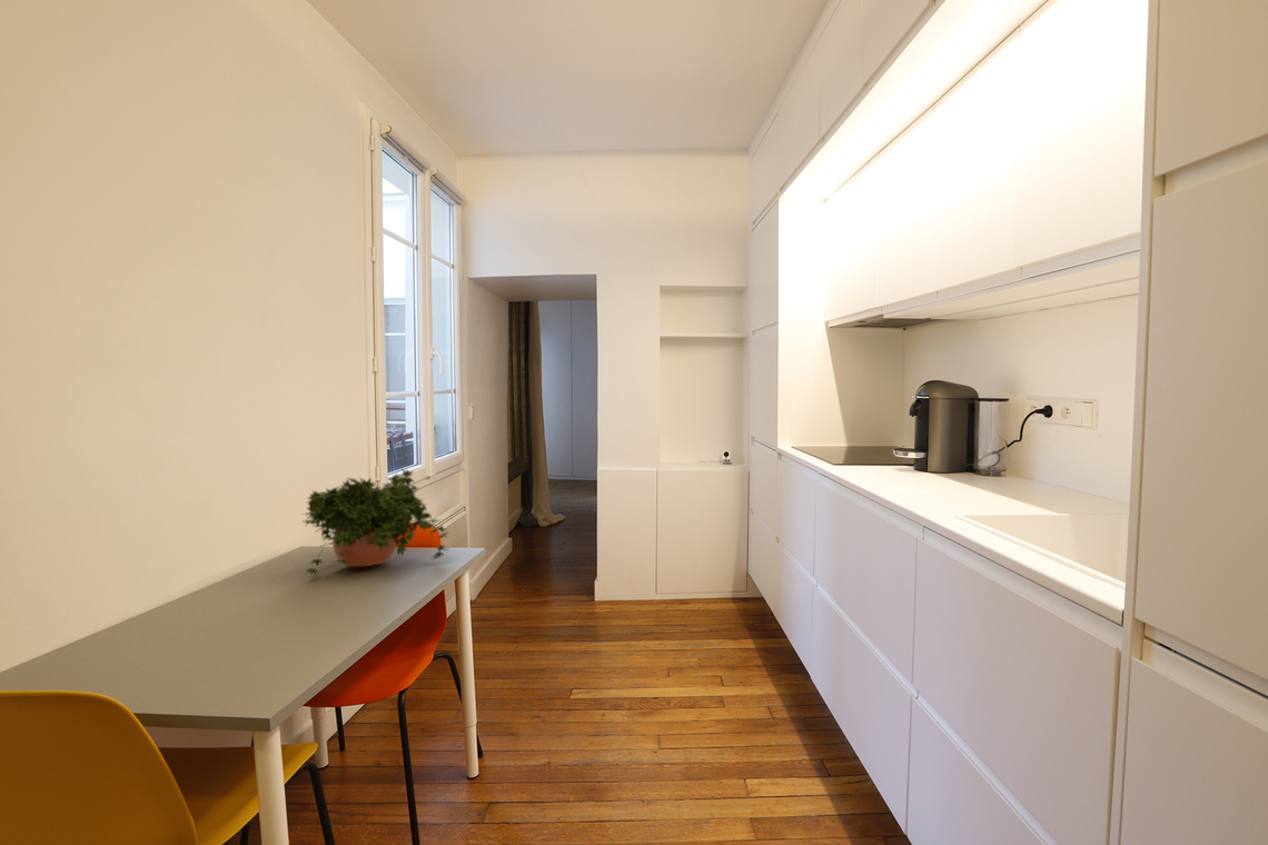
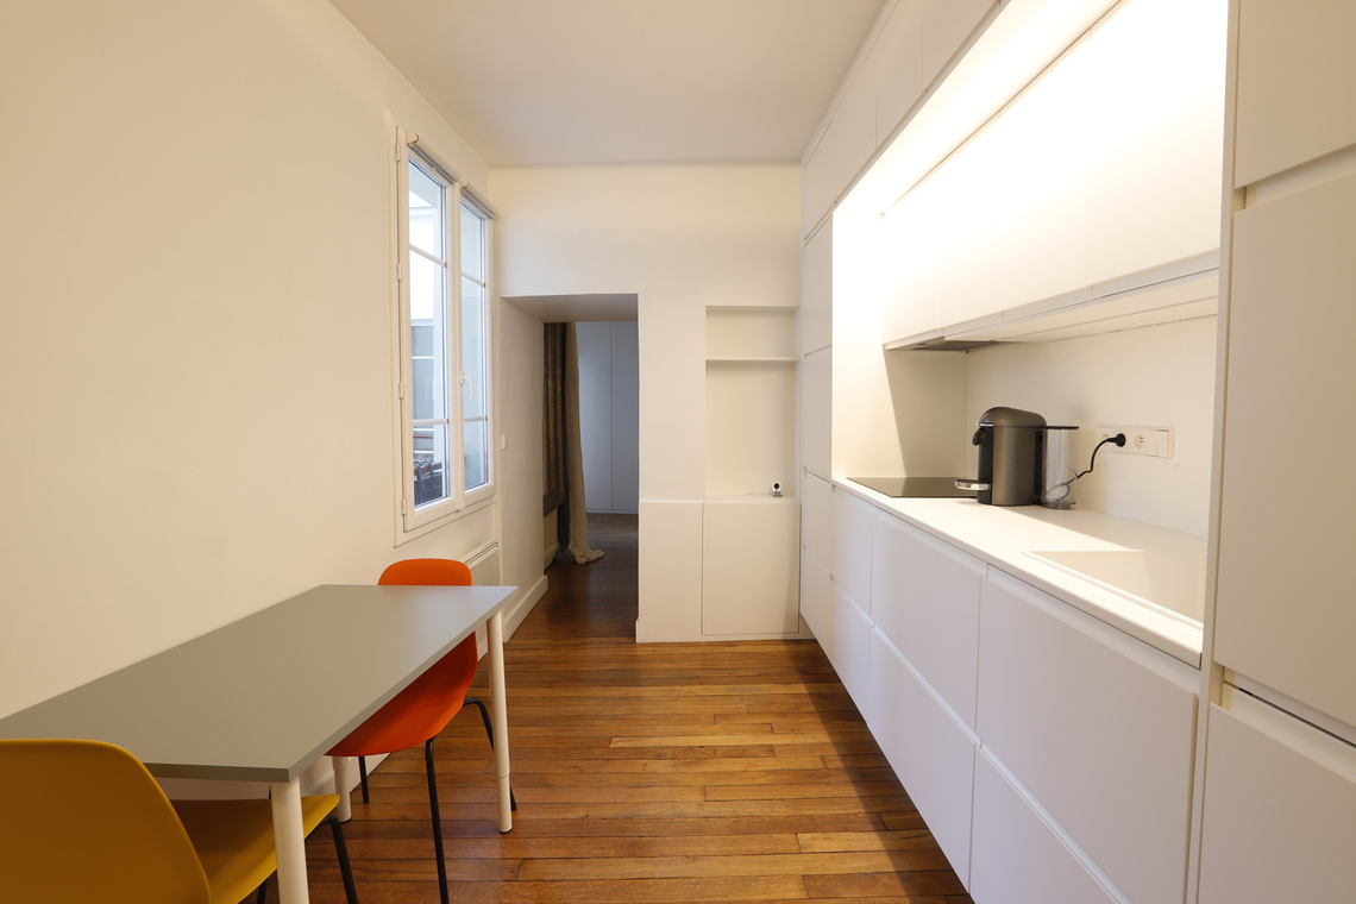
- potted plant (369, 517)
